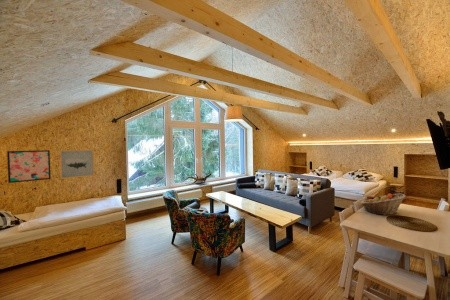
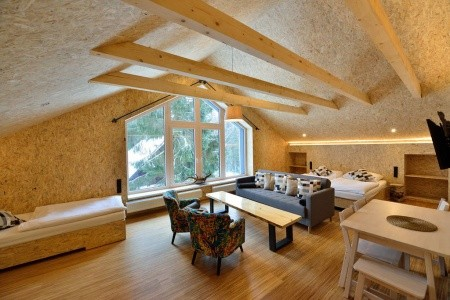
- wall art (30, 165)
- wall art (77, 163)
- fruit basket (382, 202)
